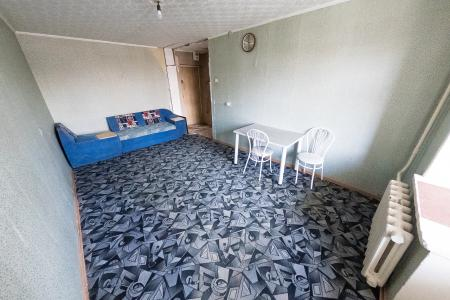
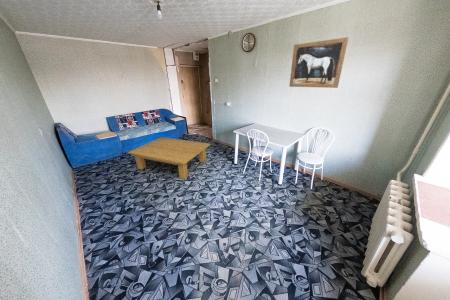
+ coffee table (172, 156)
+ wall art (314, 65)
